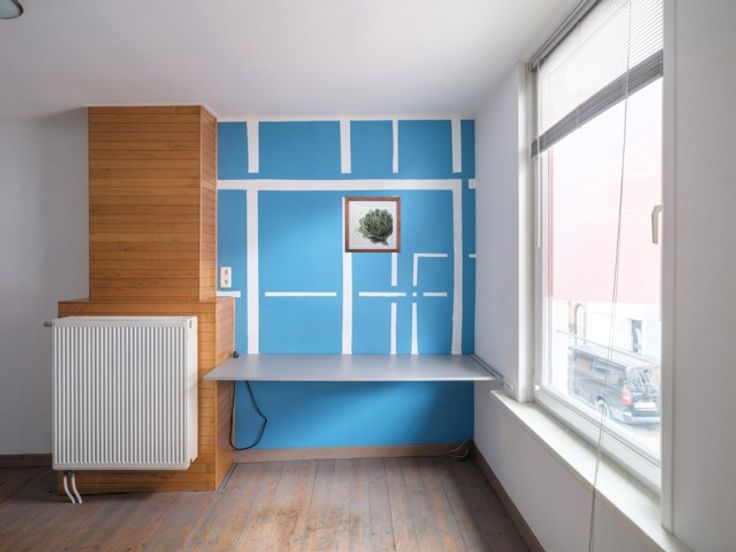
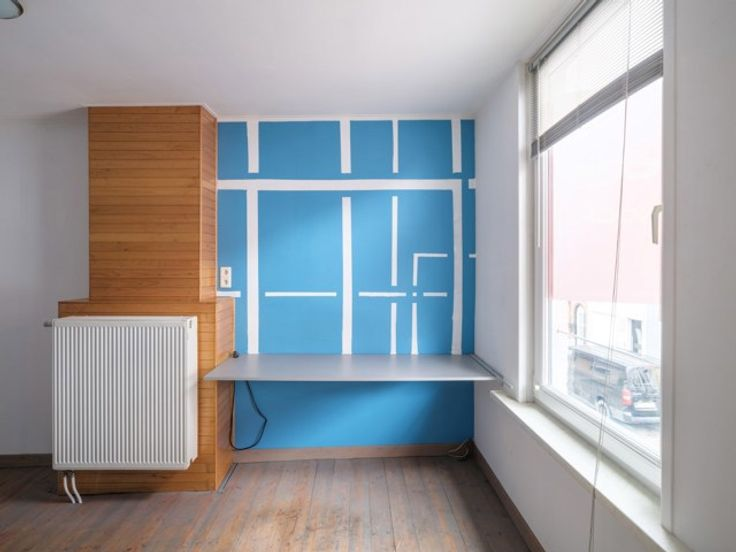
- wall art (372, 224)
